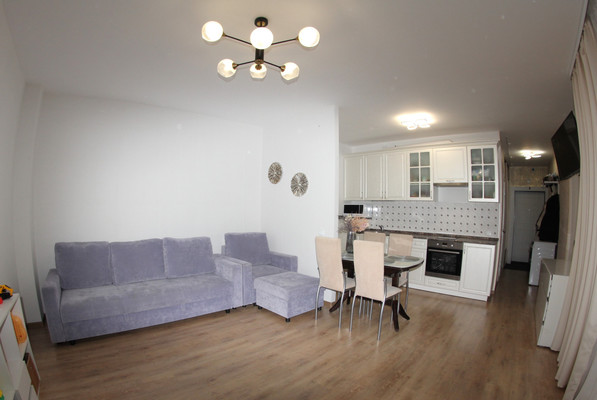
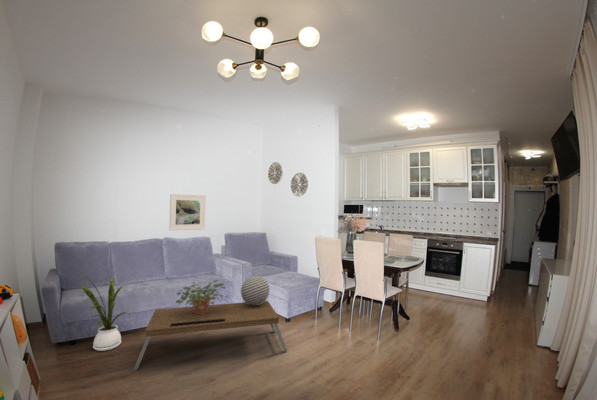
+ coffee table (214, 329)
+ house plant (105, 310)
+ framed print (188, 212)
+ potted plant (202, 297)
+ decorative ball (255, 288)
